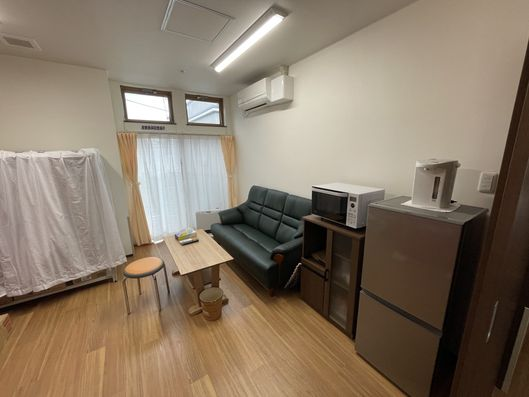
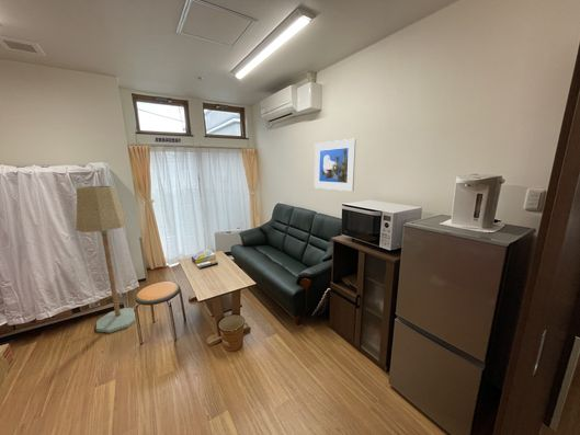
+ floor lamp (107, 257)
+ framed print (332, 165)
